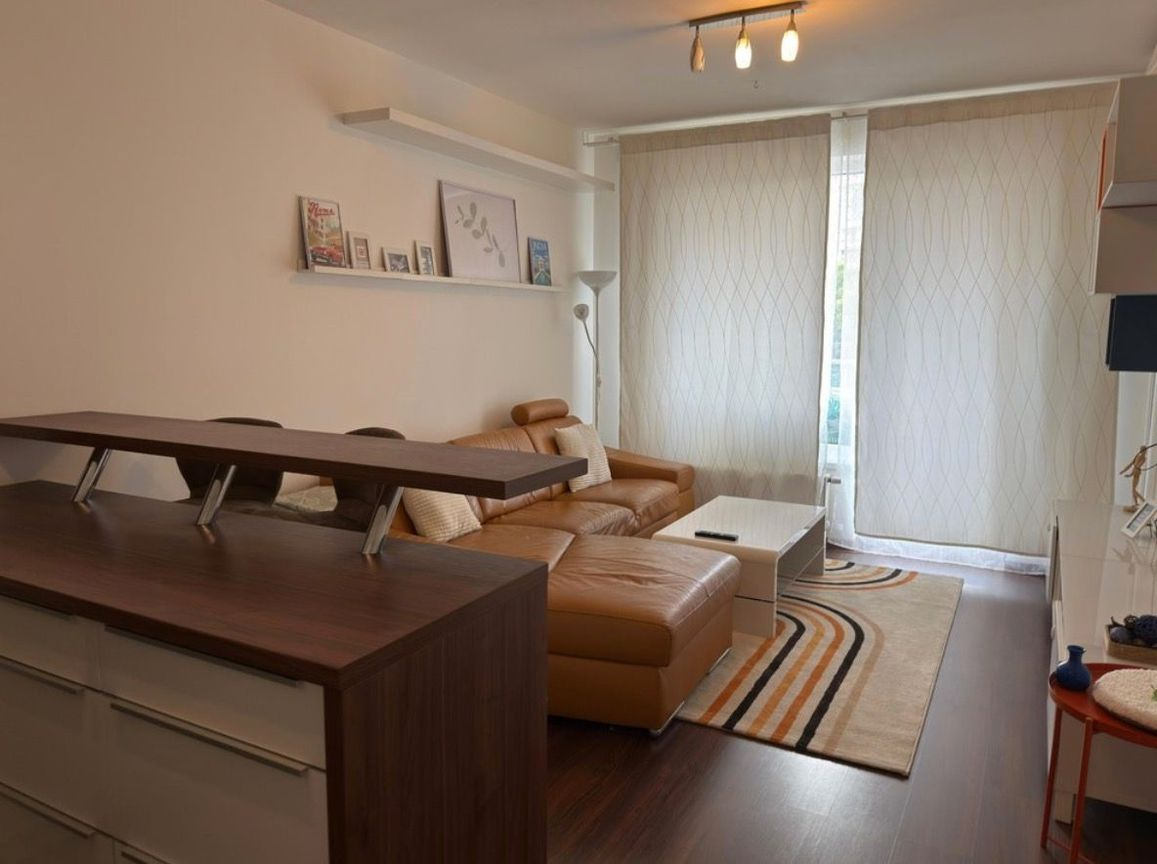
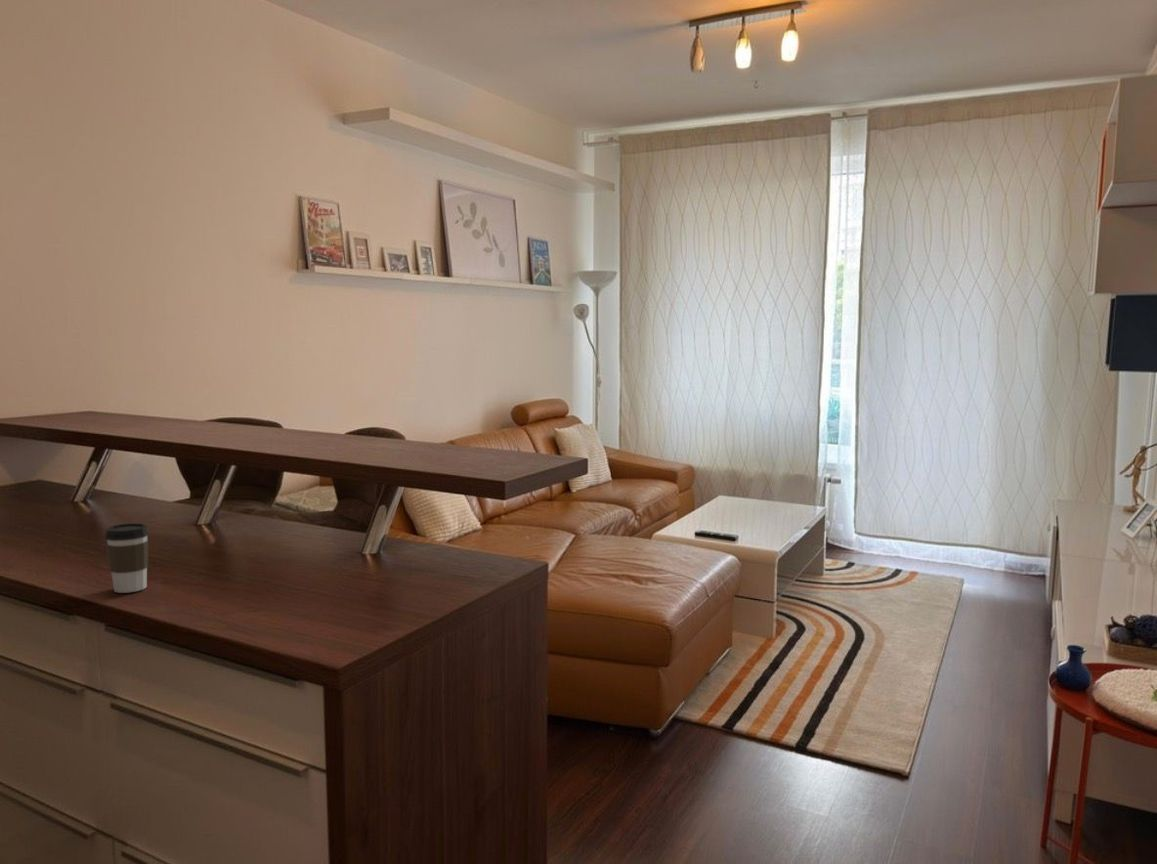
+ coffee cup (128, 557)
